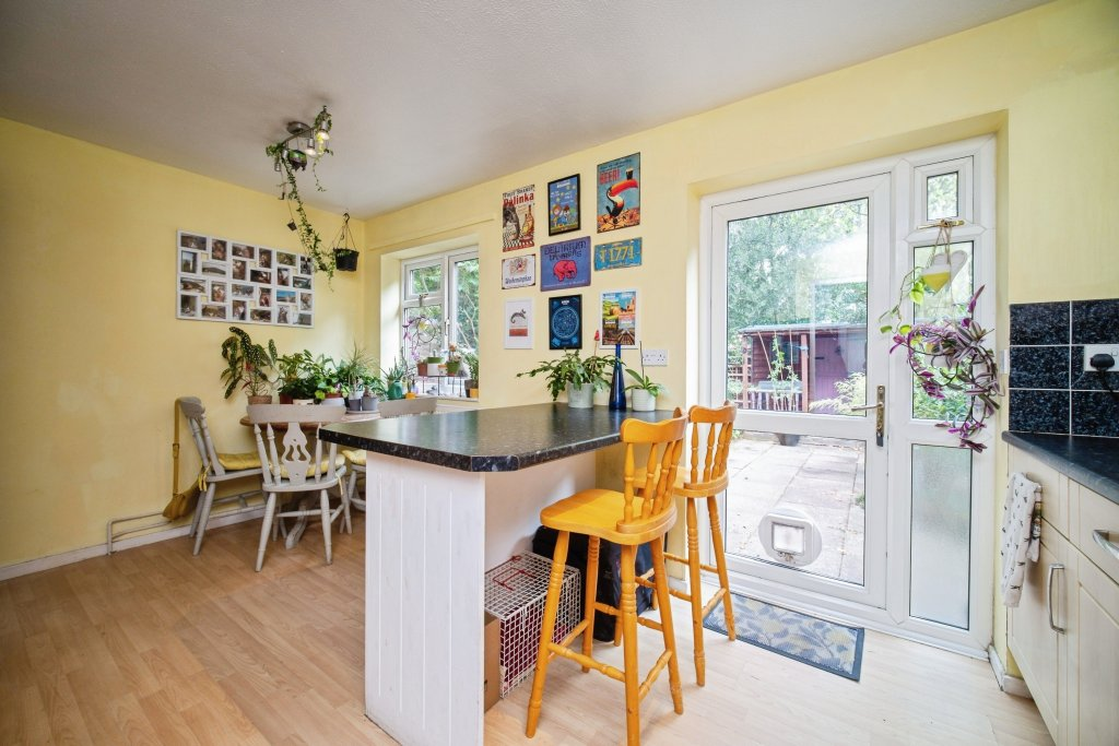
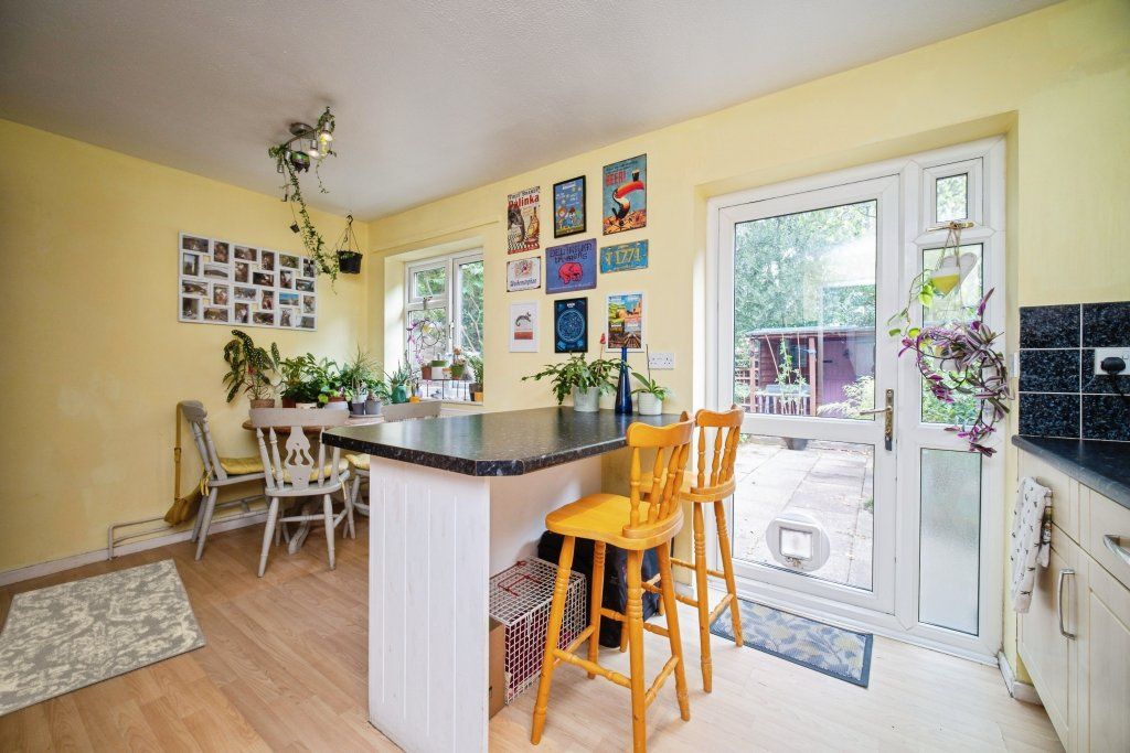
+ rug (100, 616)
